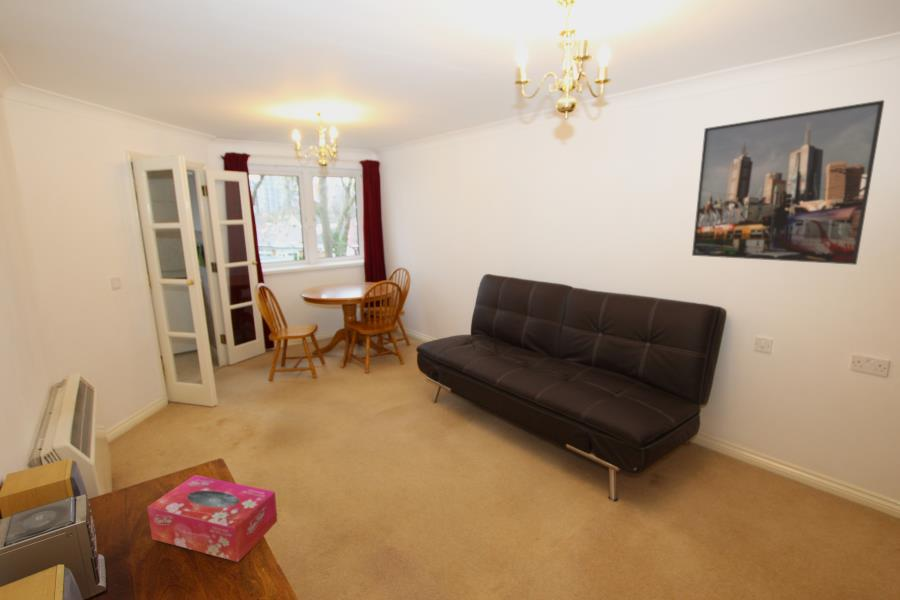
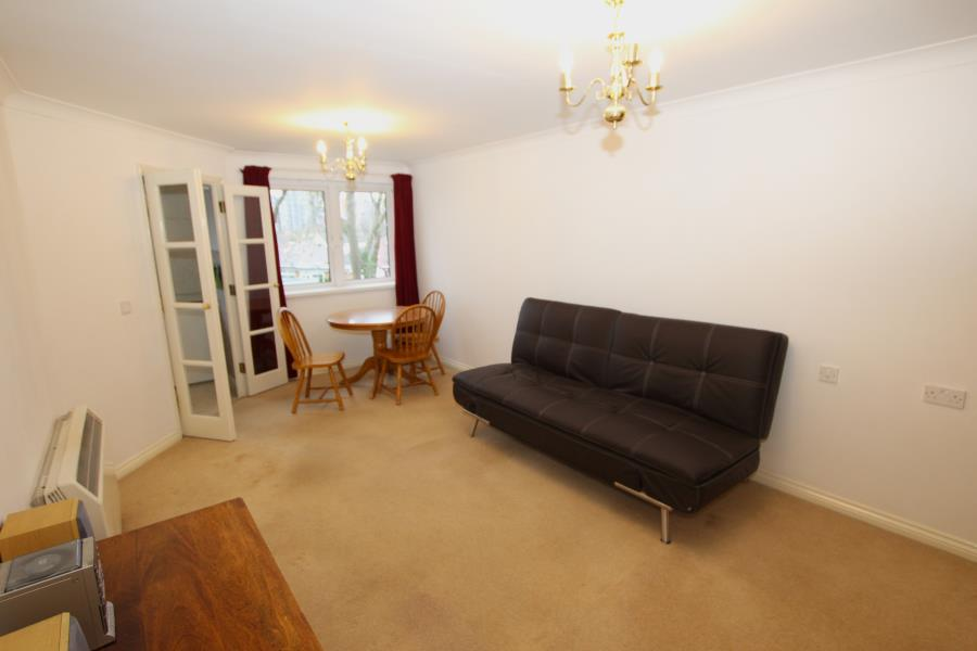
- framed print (773, 189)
- tissue box (214, 514)
